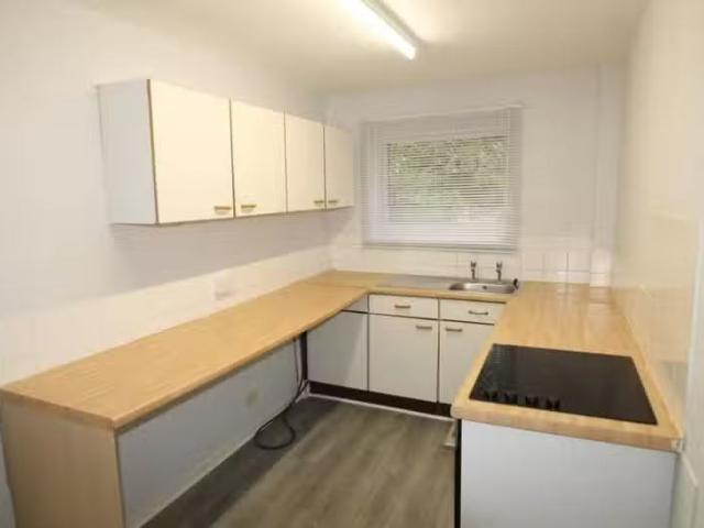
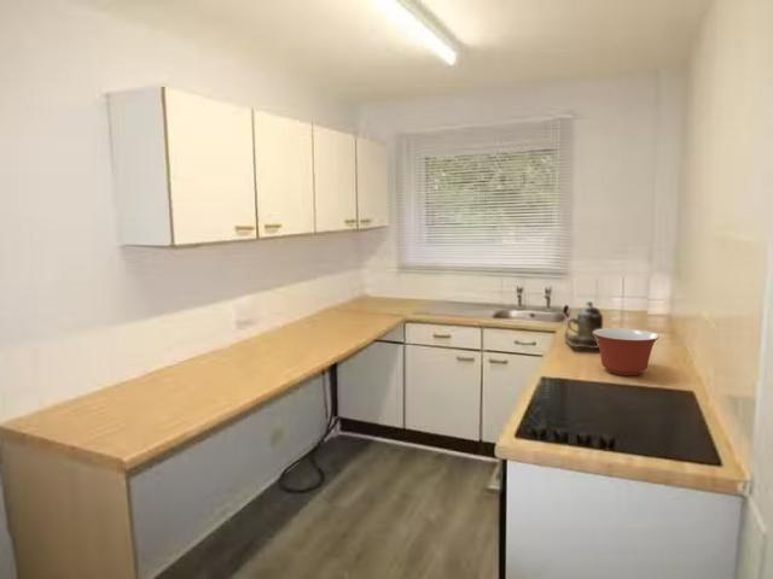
+ mixing bowl (624, 352)
+ teapot (594, 323)
